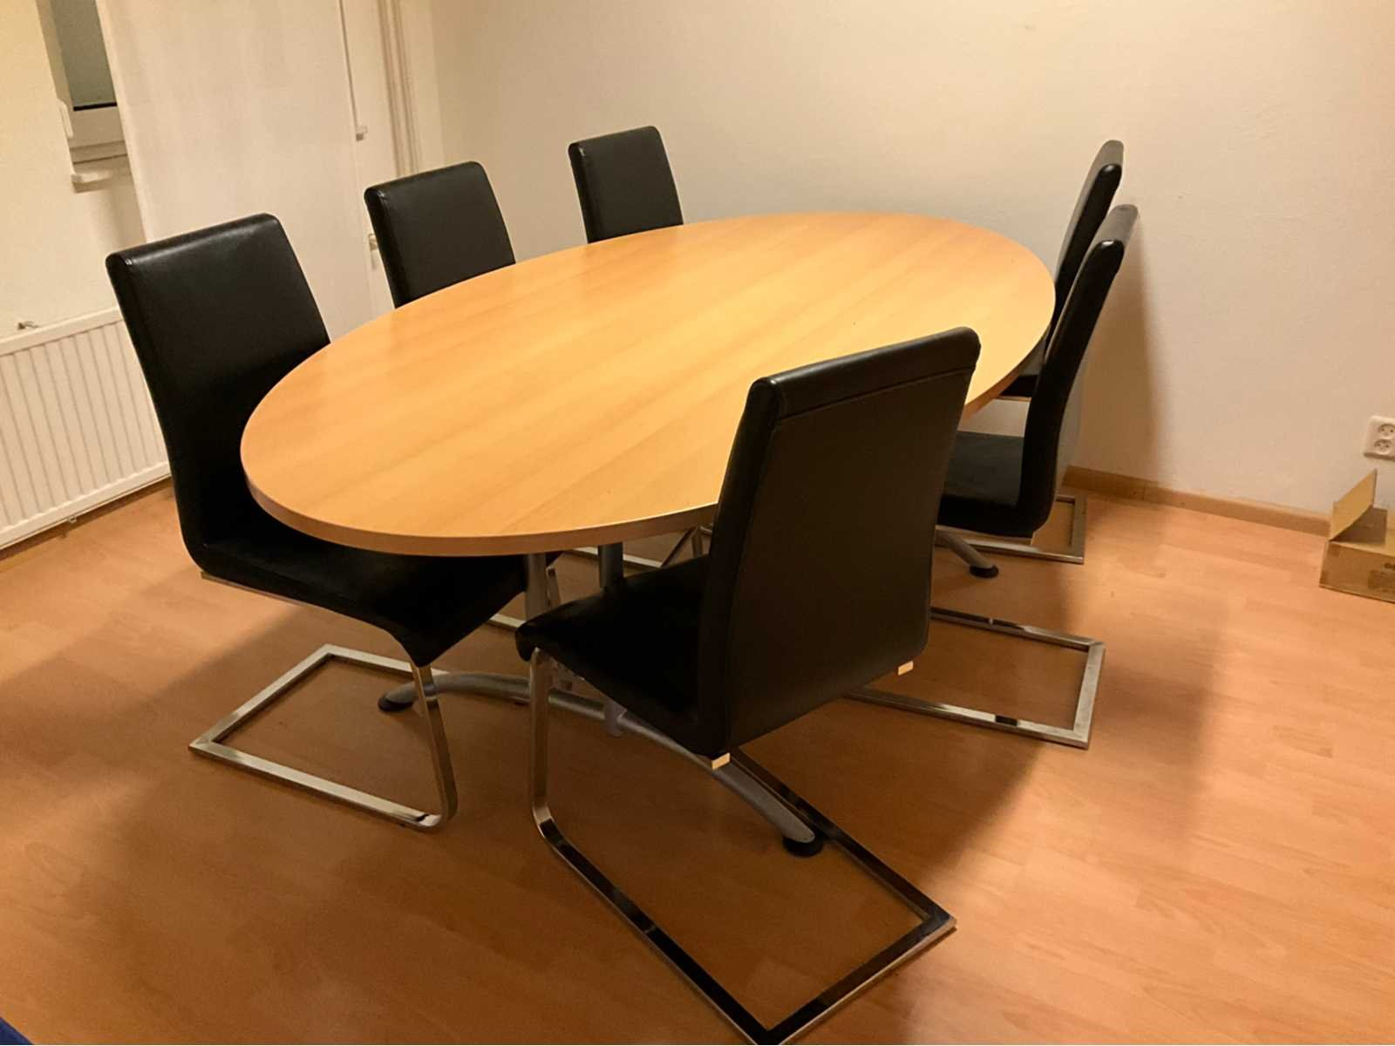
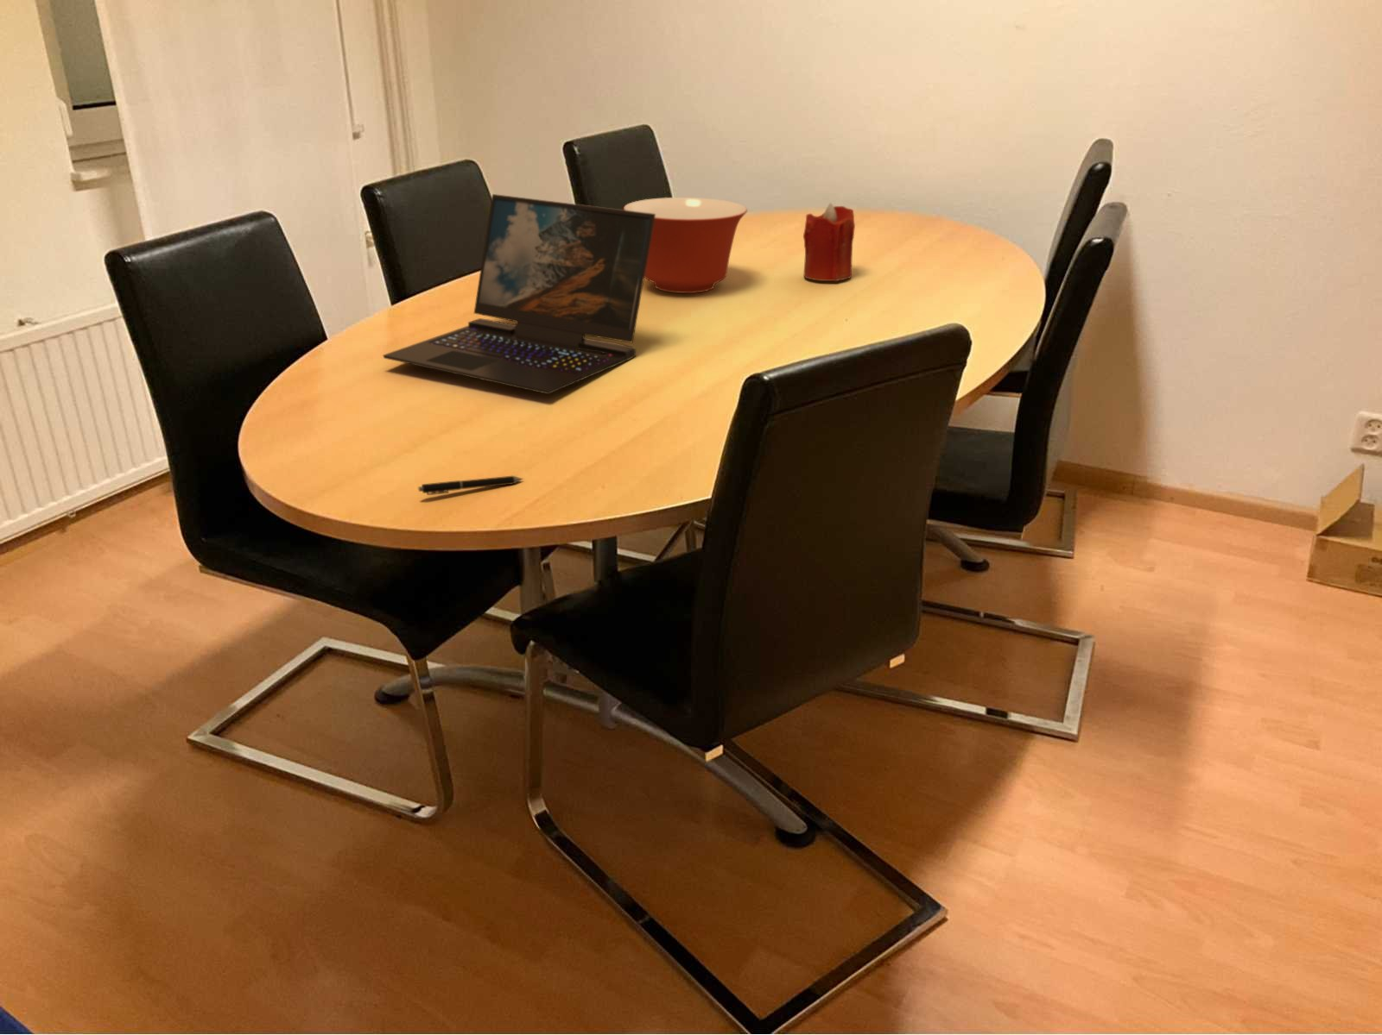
+ pen (471, 483)
+ candle (829, 240)
+ mixing bowl (684, 247)
+ laptop (519, 289)
